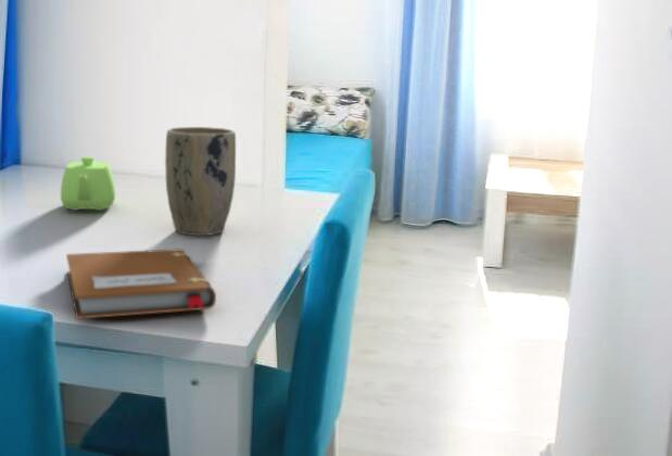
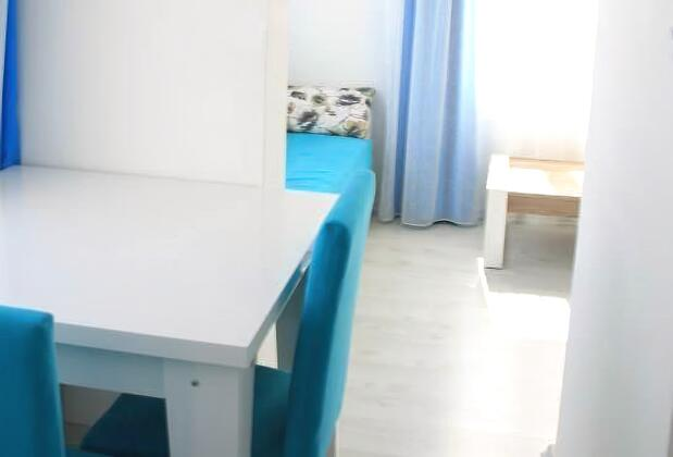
- notebook (138, 281)
- teapot (87, 182)
- plant pot (200, 180)
